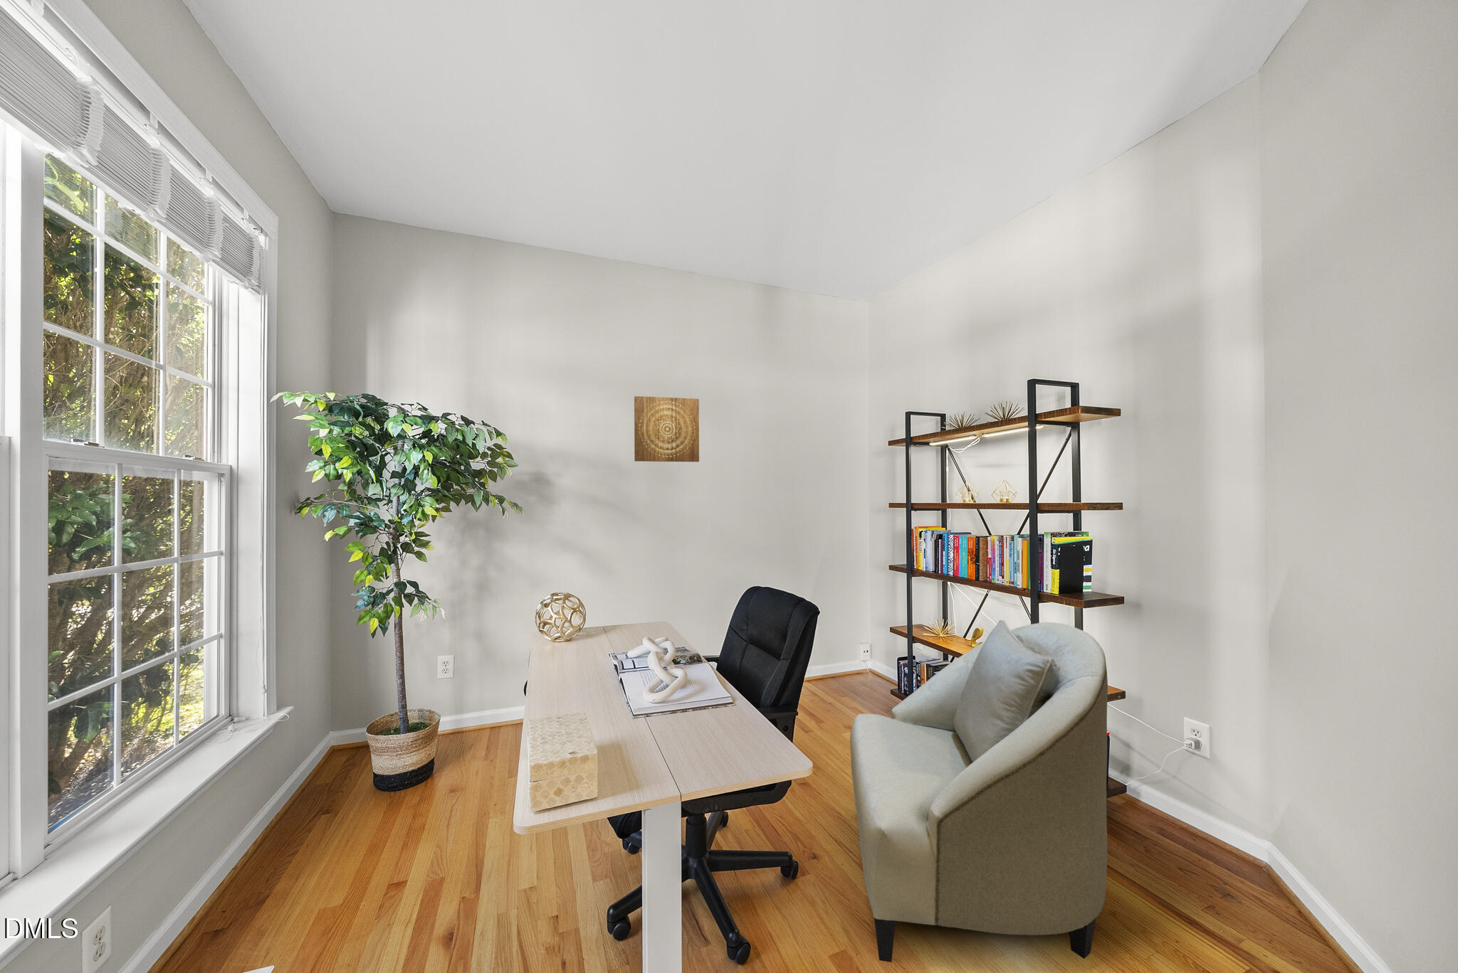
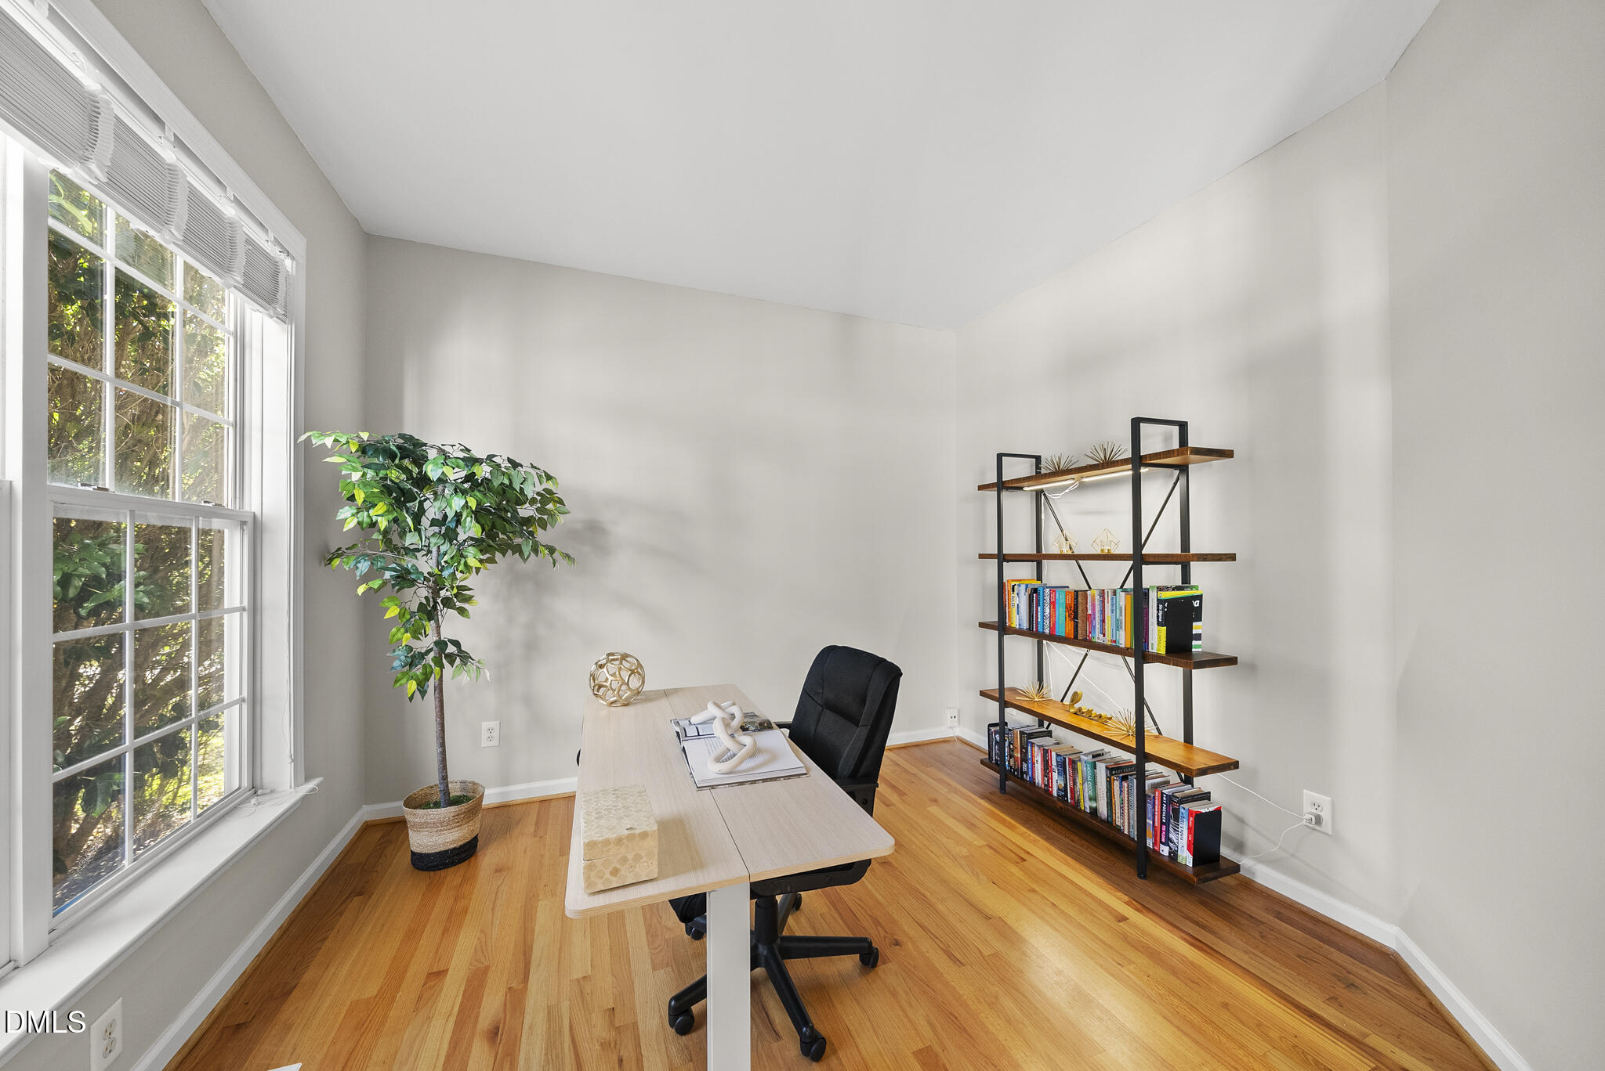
- armchair (967, 754)
- wall art (667, 430)
